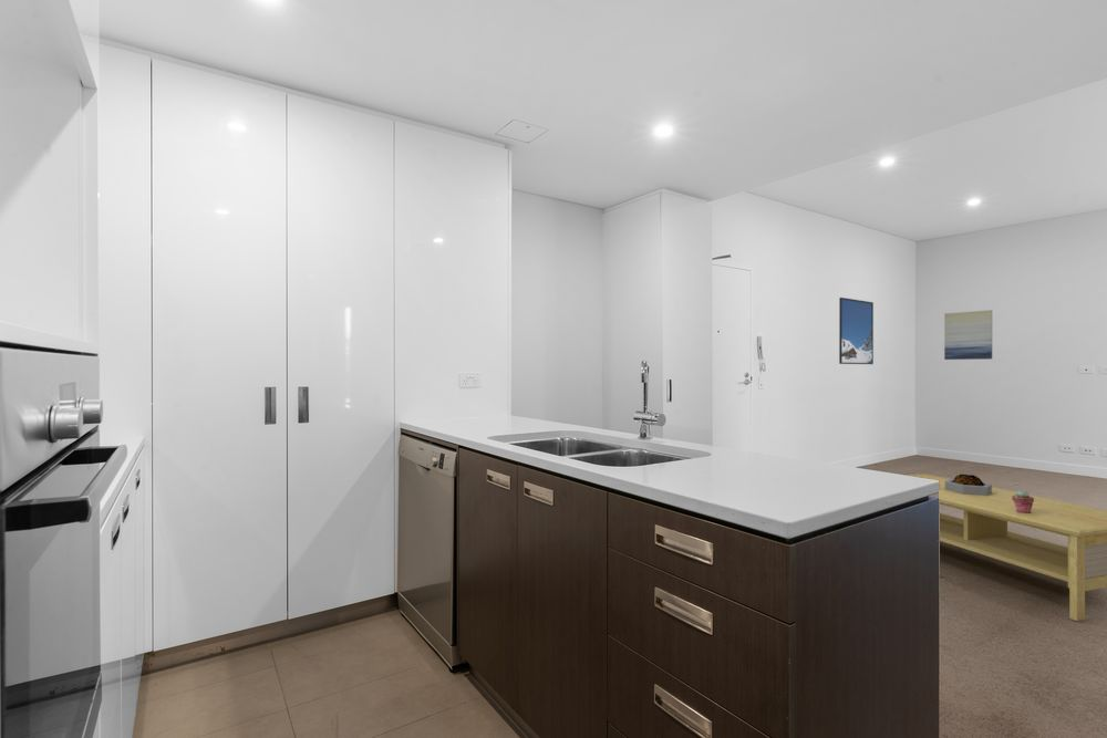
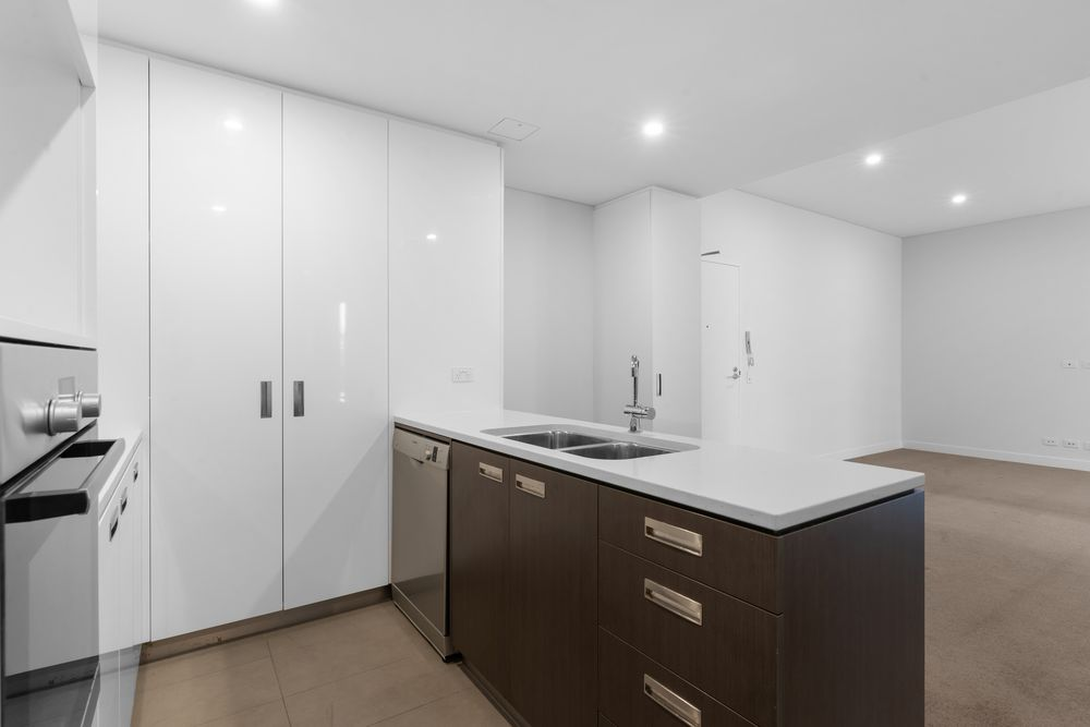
- wall art (968, 335)
- potted succulent (1023, 500)
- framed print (857, 332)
- coffee table (985, 532)
- decorative bowl (968, 481)
